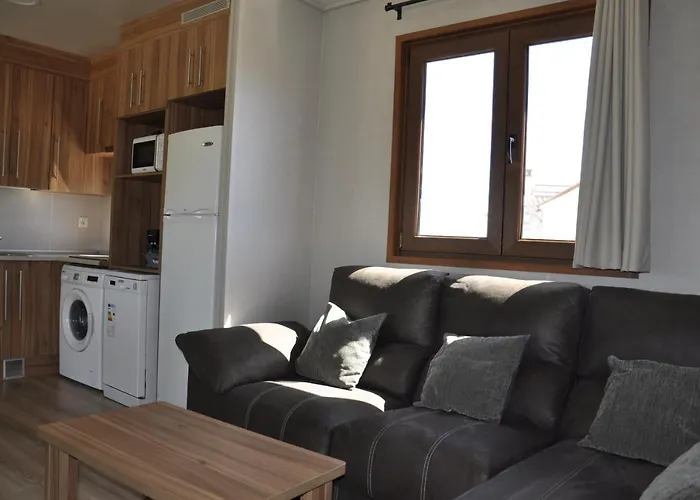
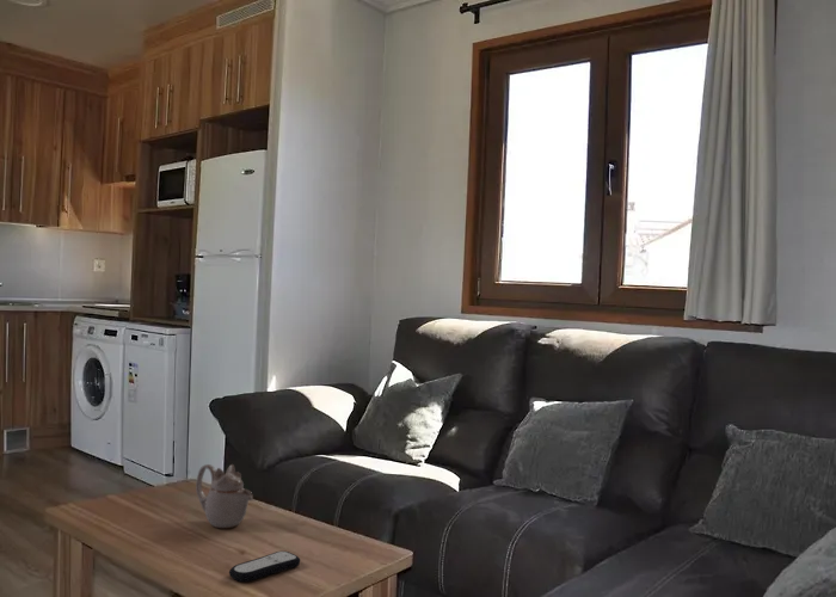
+ remote control (264, 565)
+ teapot (223, 494)
